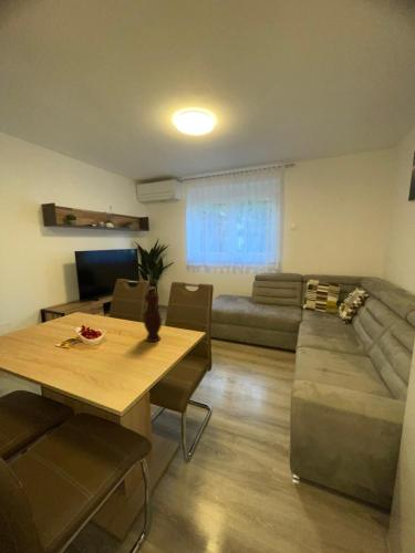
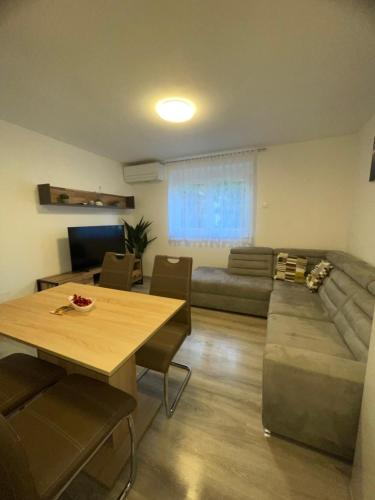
- vase (152, 316)
